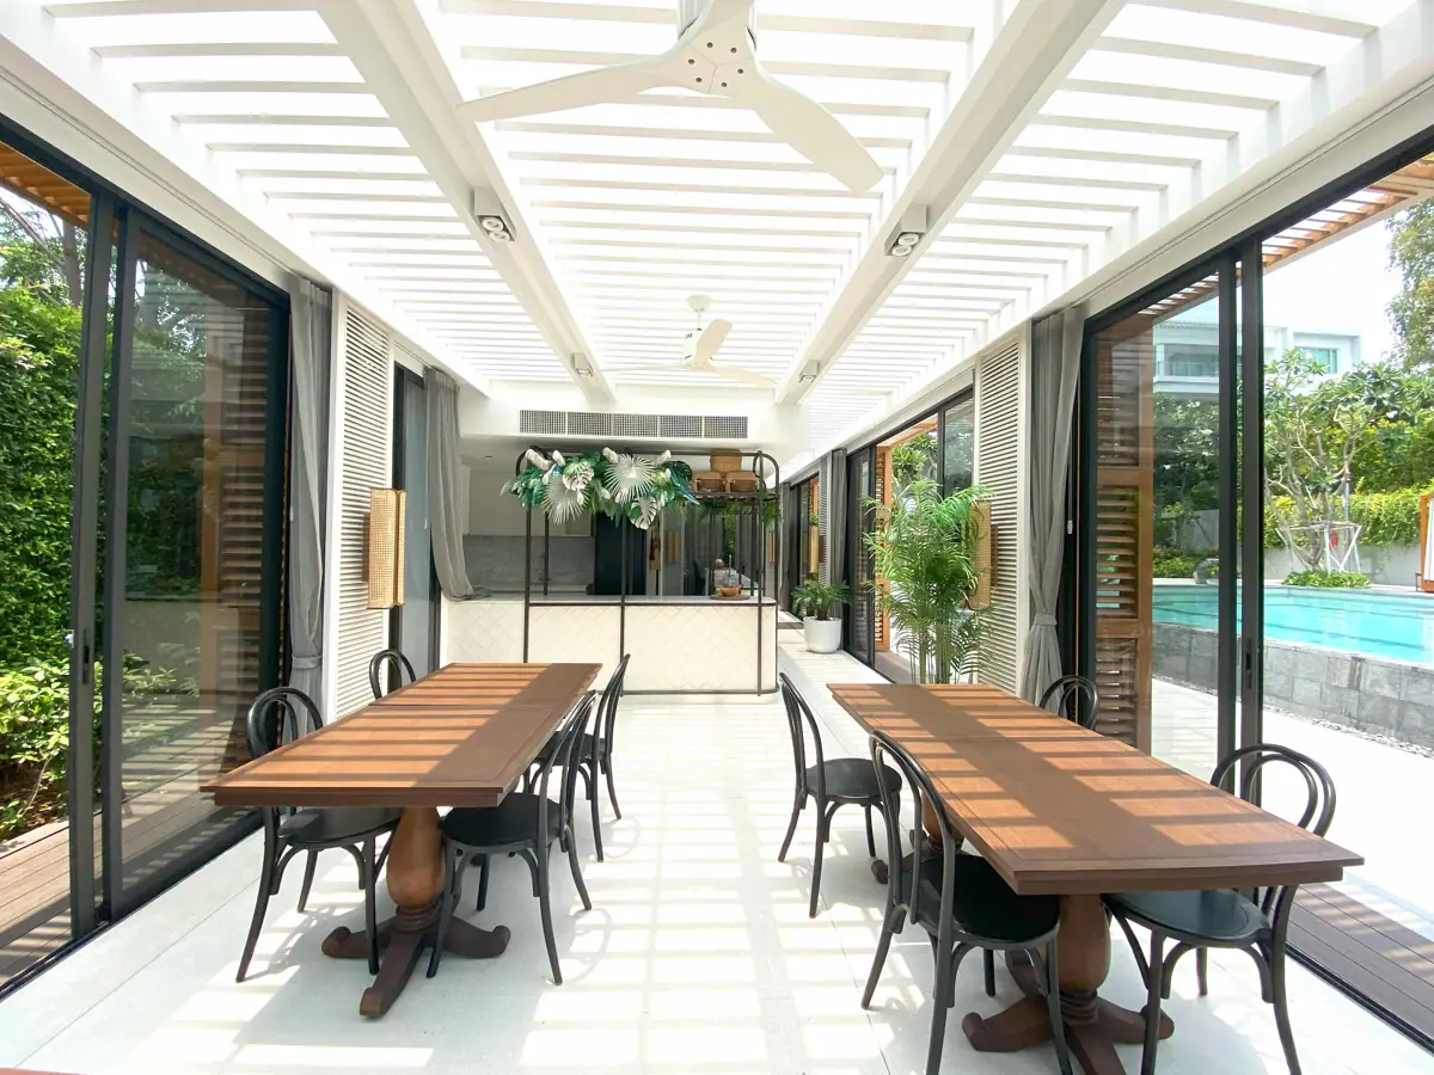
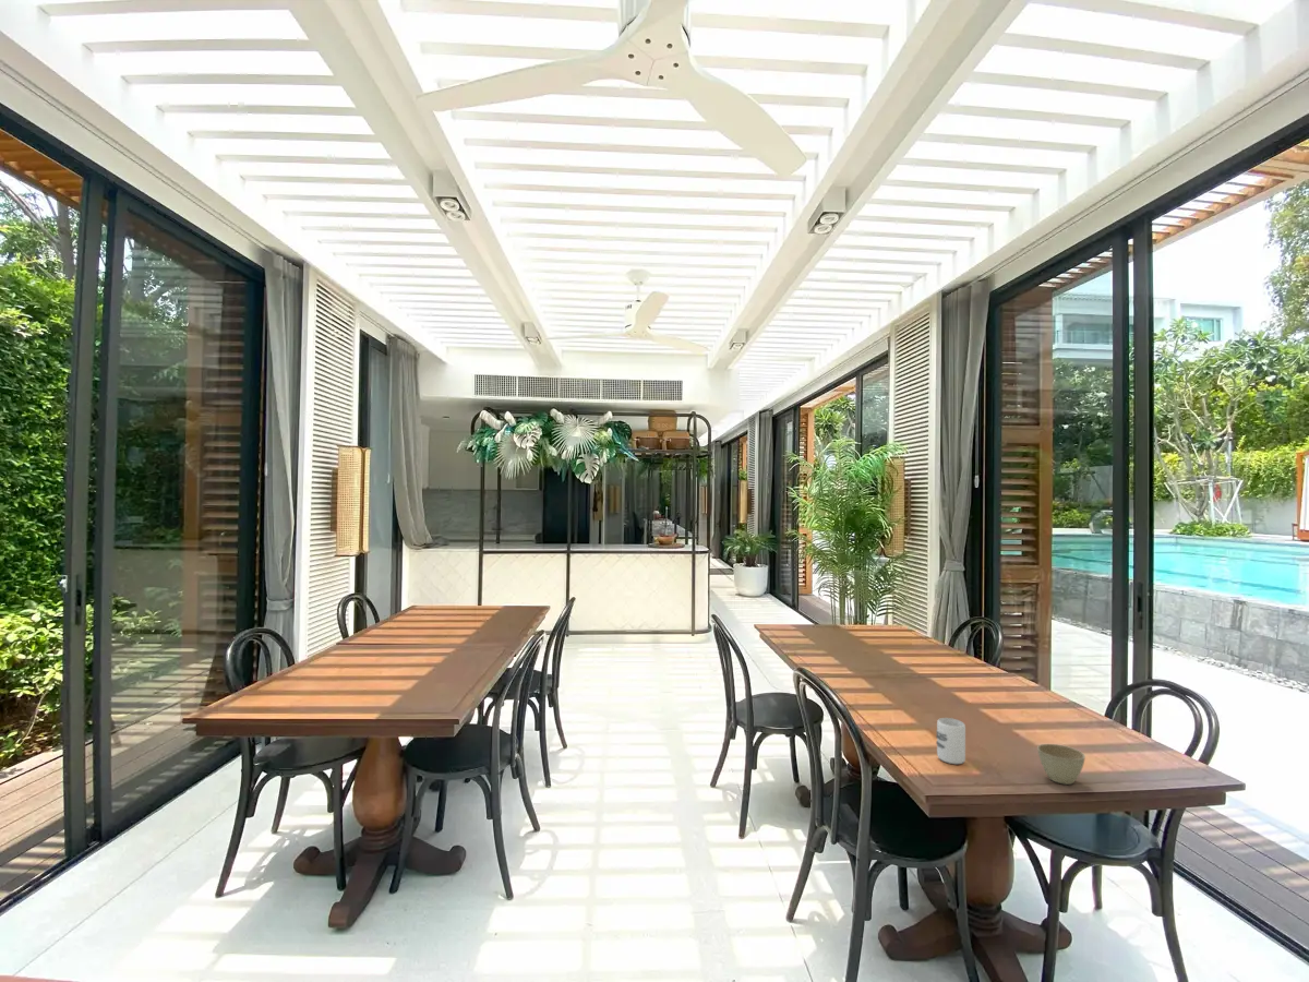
+ cup (950, 740)
+ flower pot (1060, 765)
